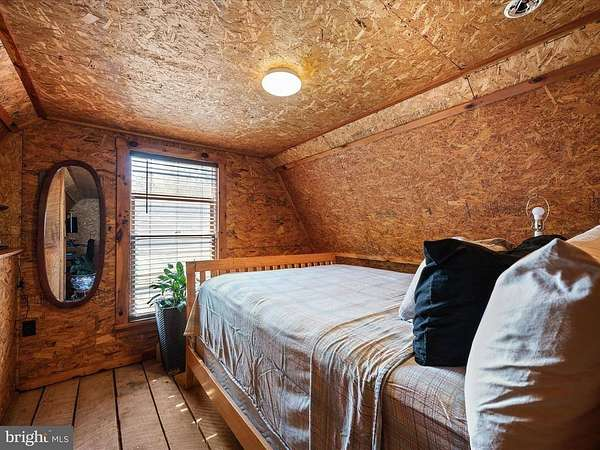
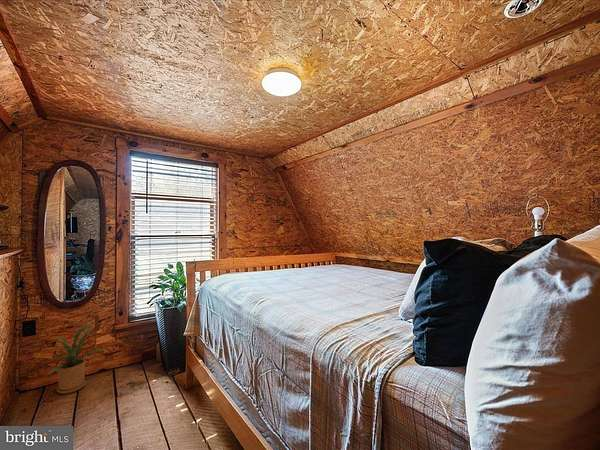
+ house plant (70, 356)
